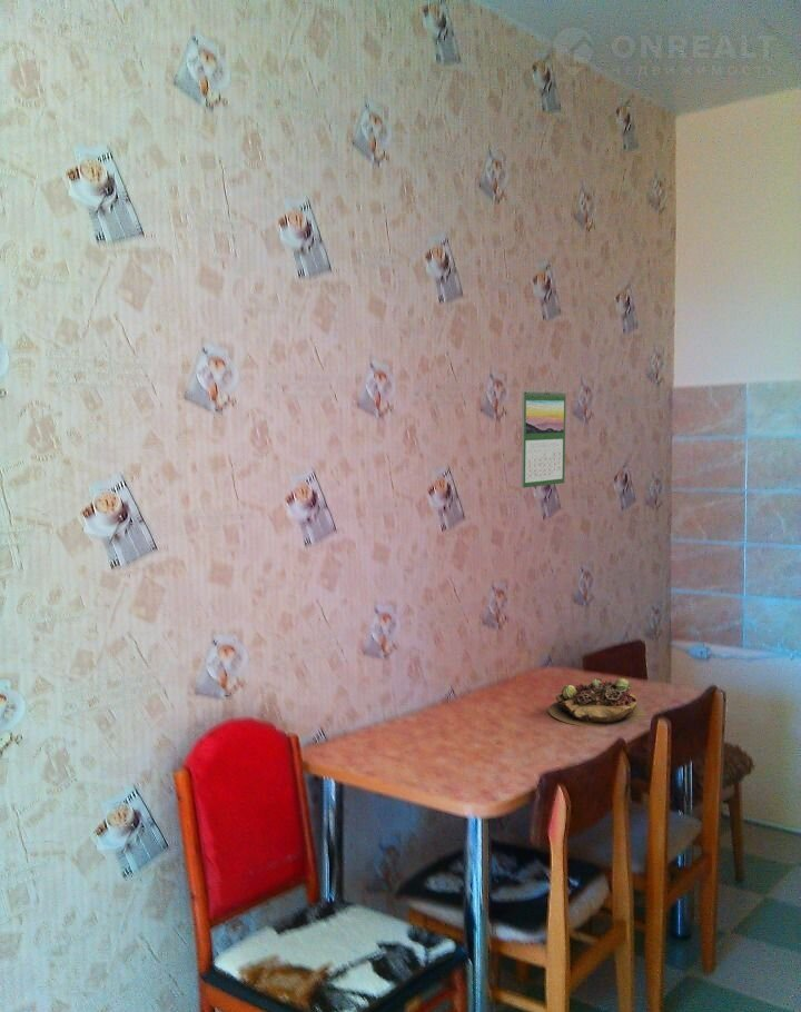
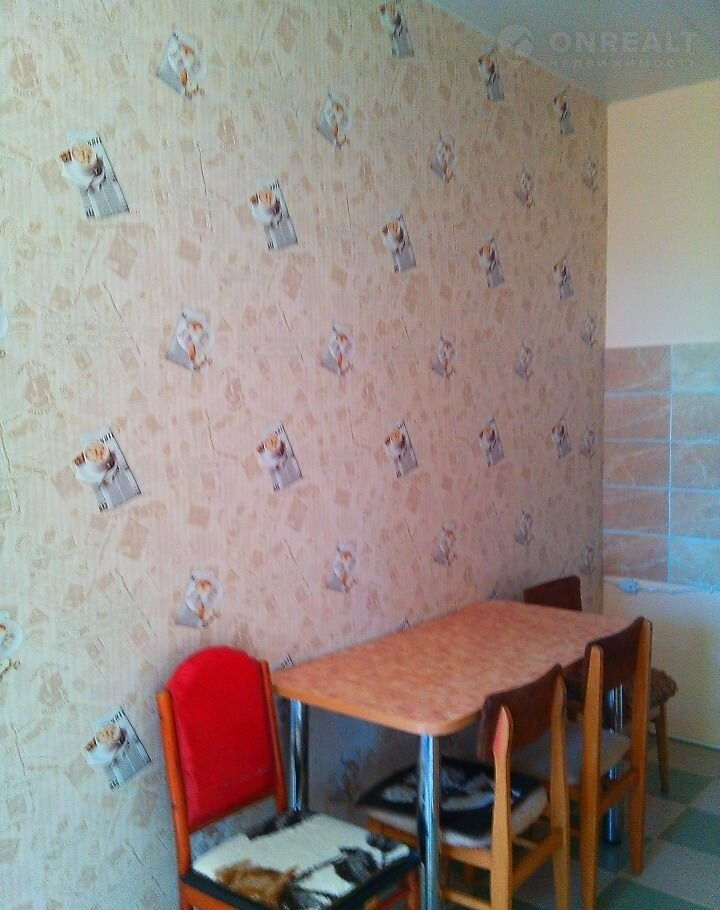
- succulent plant (596, 695)
- calendar (544, 436)
